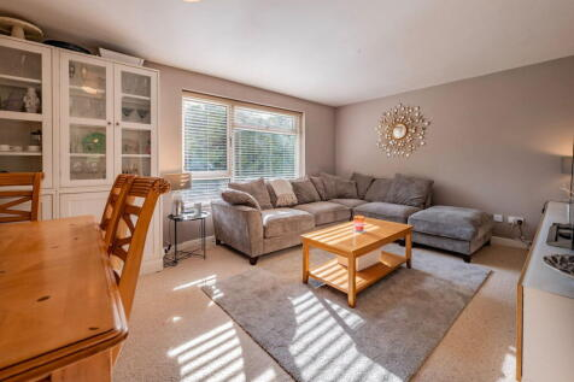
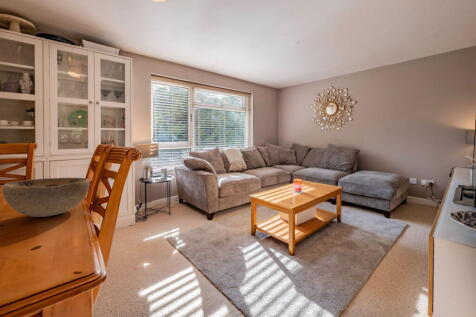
+ decorative bowl (50, 197)
